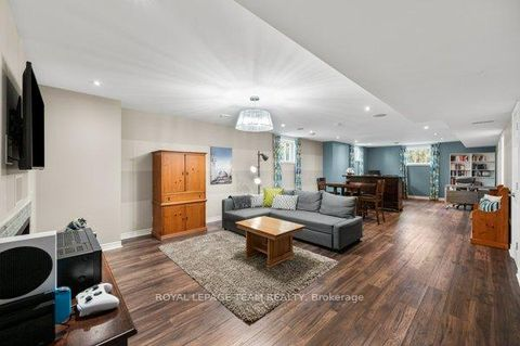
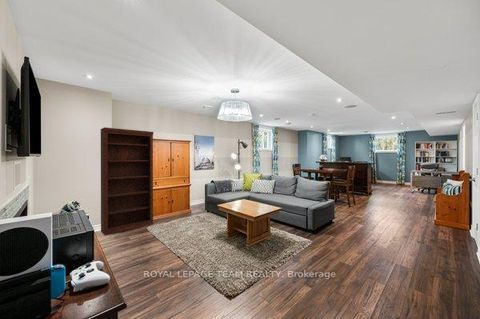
+ bookshelf (128, 179)
